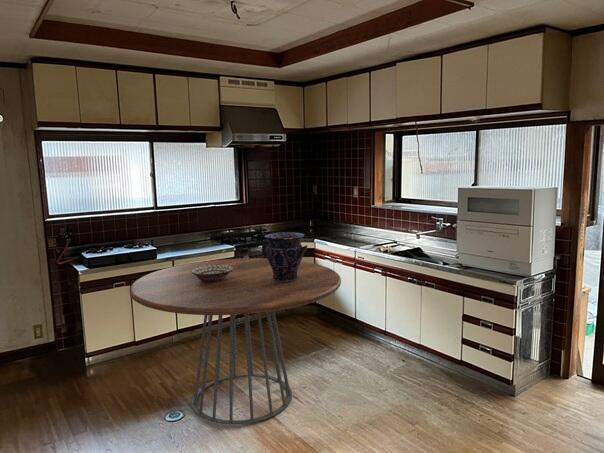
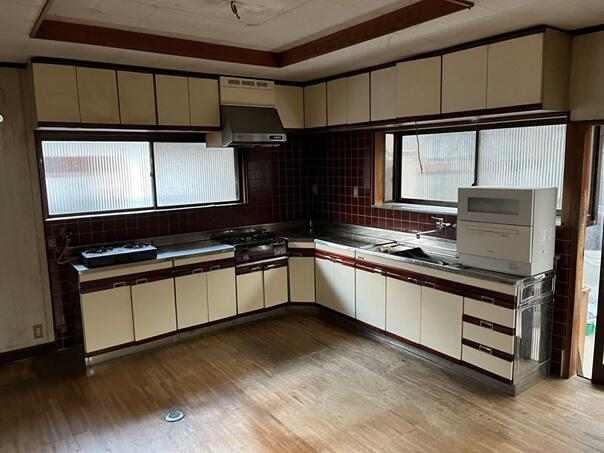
- dining table (245, 335)
- vase (284, 256)
- decorative bowl (212, 273)
